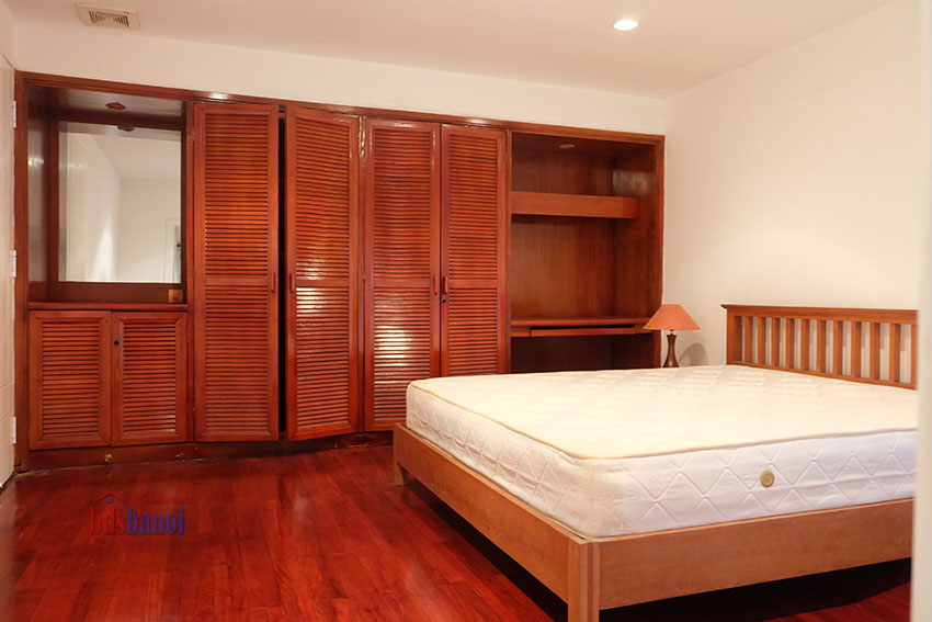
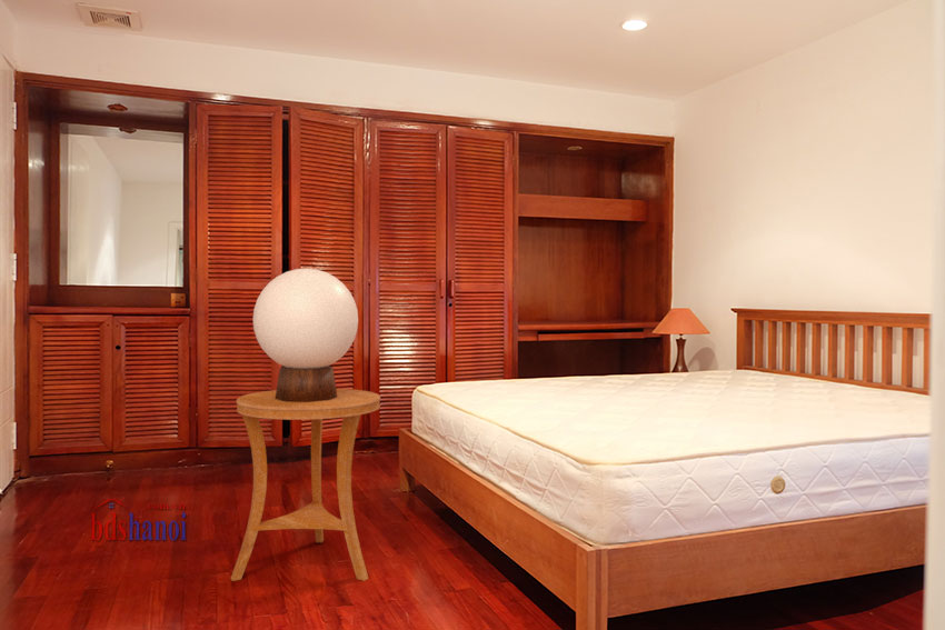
+ side table (311, 481)
+ table lamp (306, 332)
